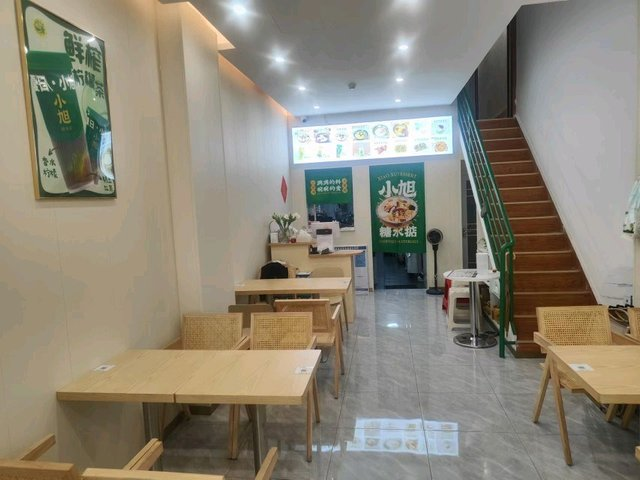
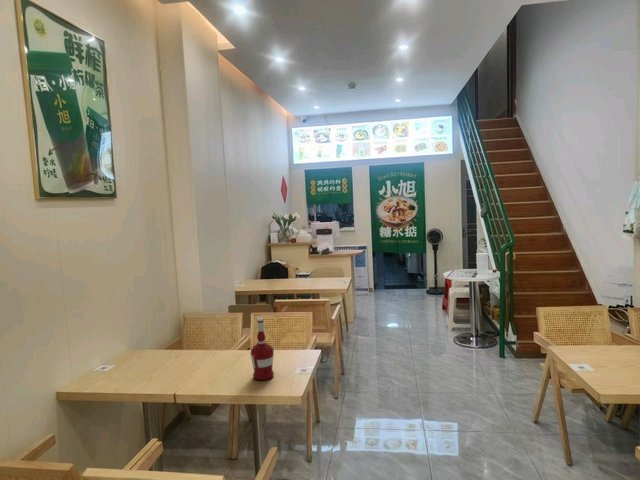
+ alcohol (261, 347)
